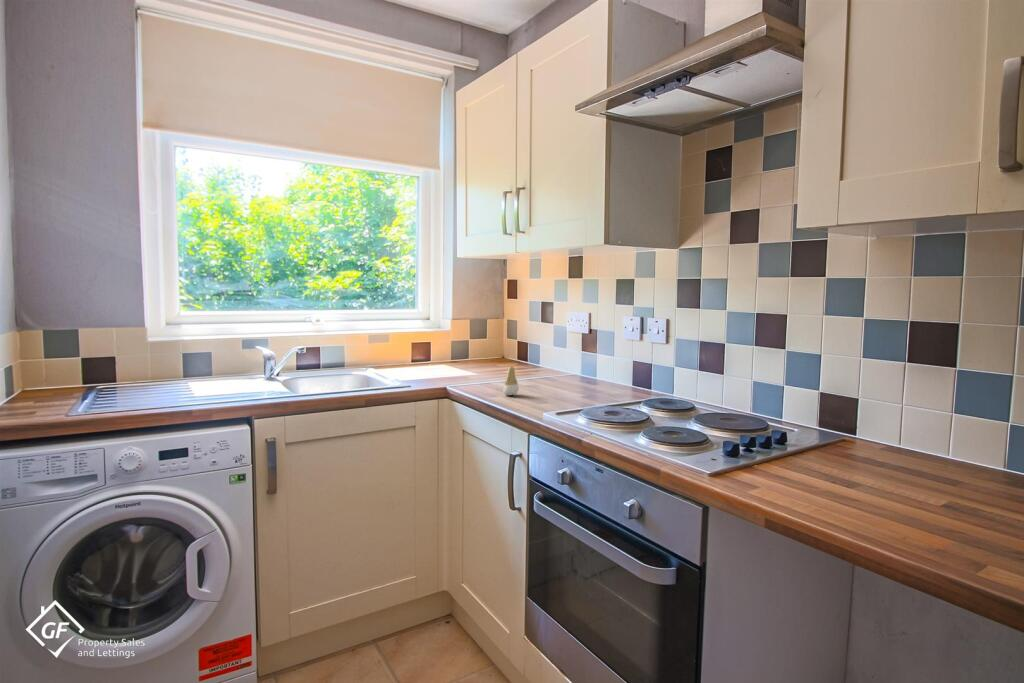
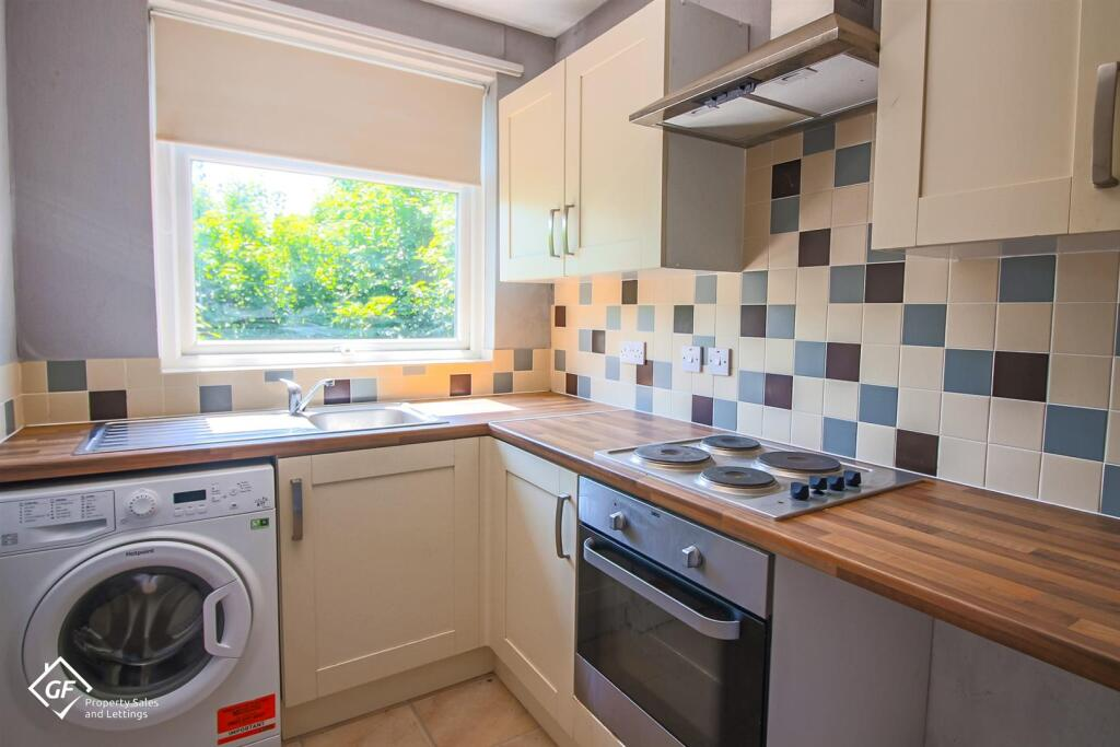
- tooth (510, 380)
